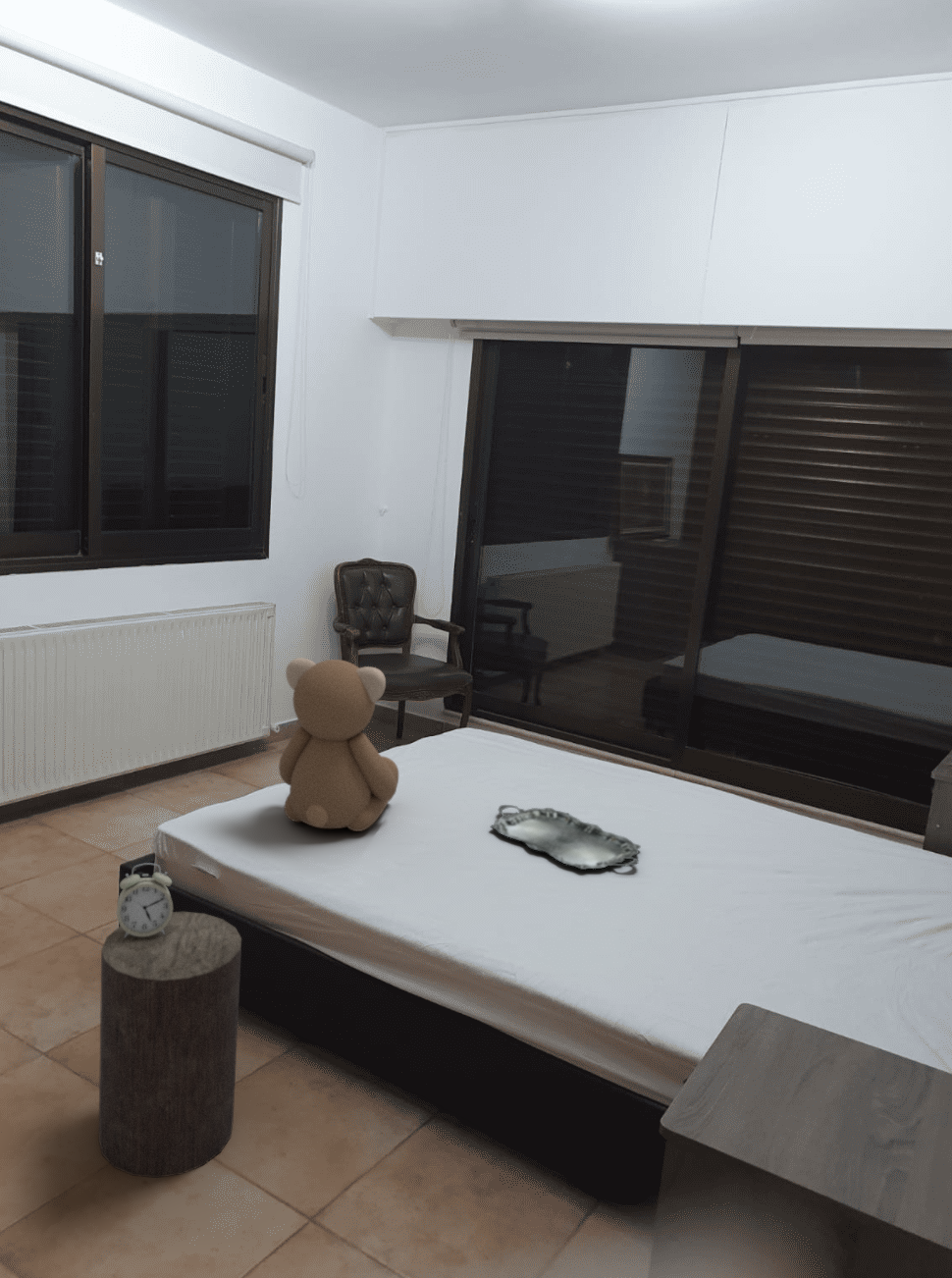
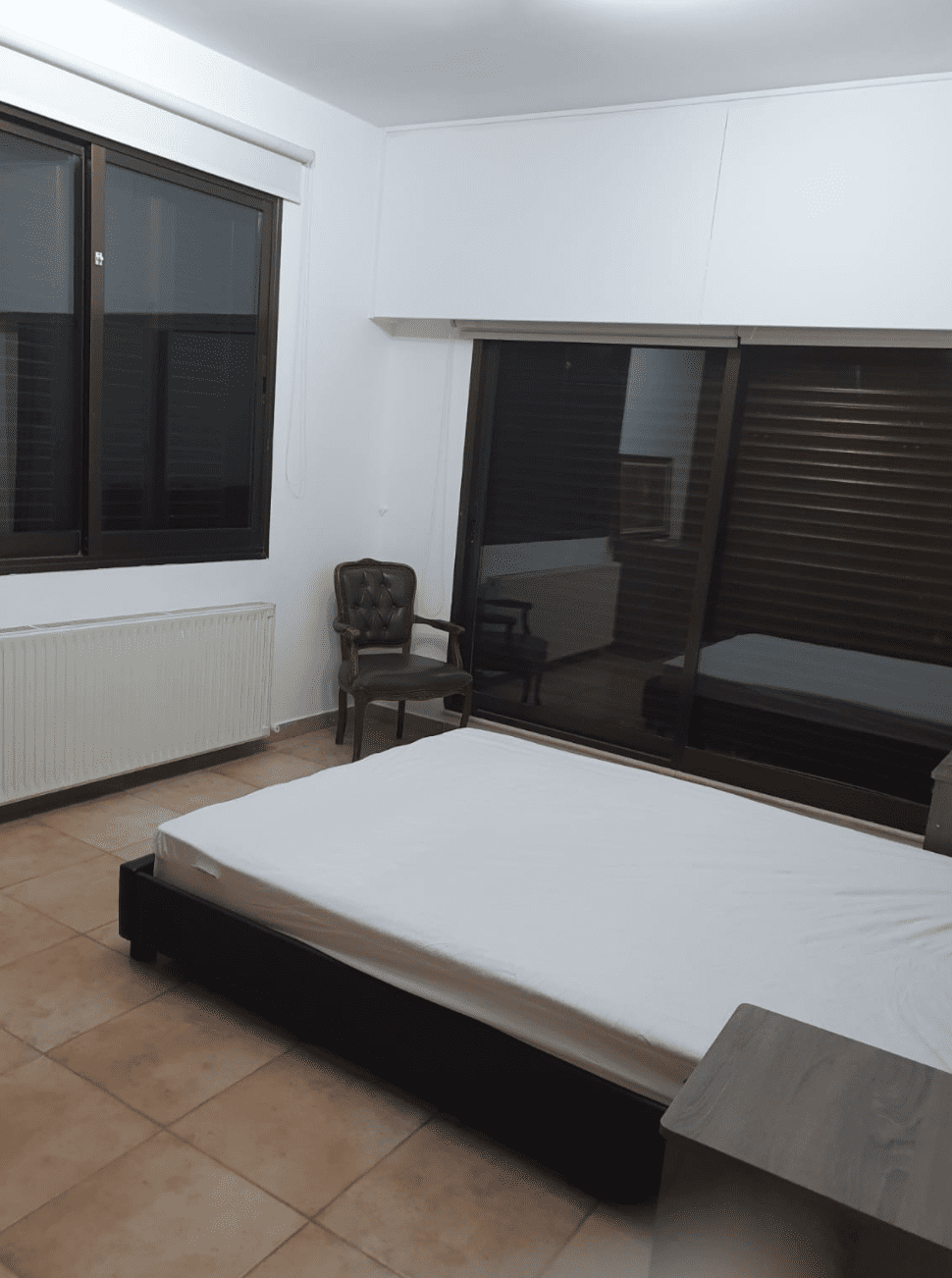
- teddy bear (340, 737)
- stool (170, 1038)
- alarm clock (144, 898)
- serving tray (564, 836)
